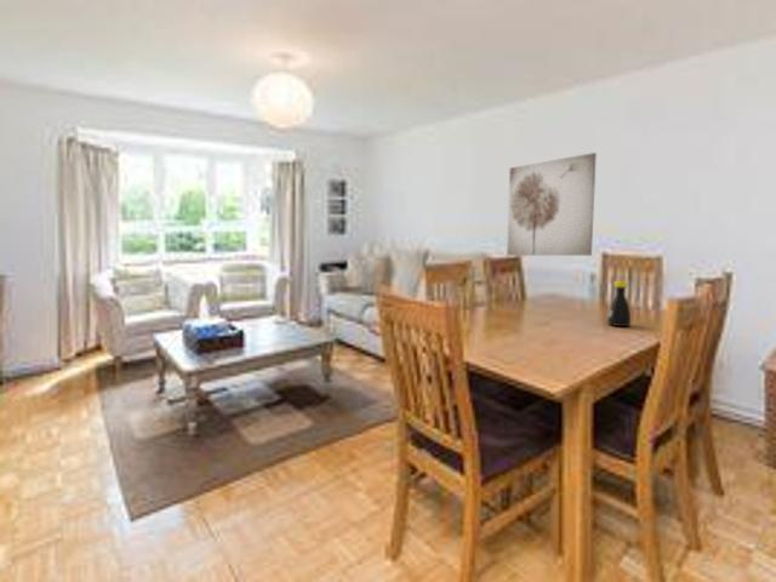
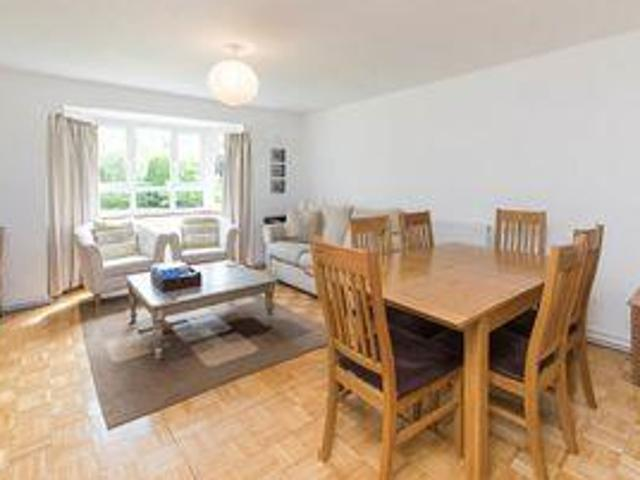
- bottle (620, 303)
- wall art (547, 209)
